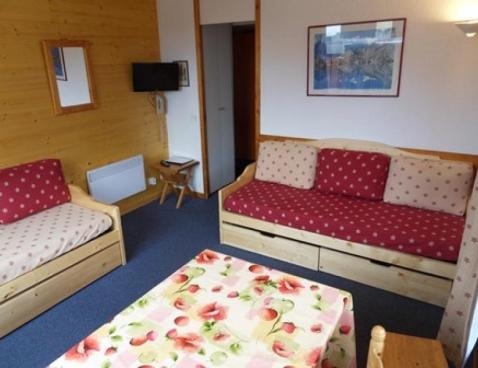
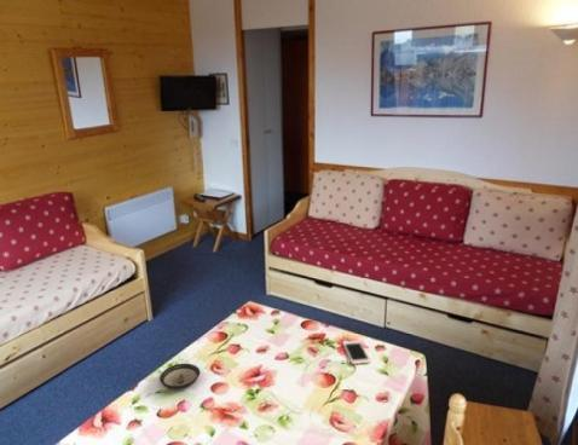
+ saucer (180, 378)
+ cell phone (356, 351)
